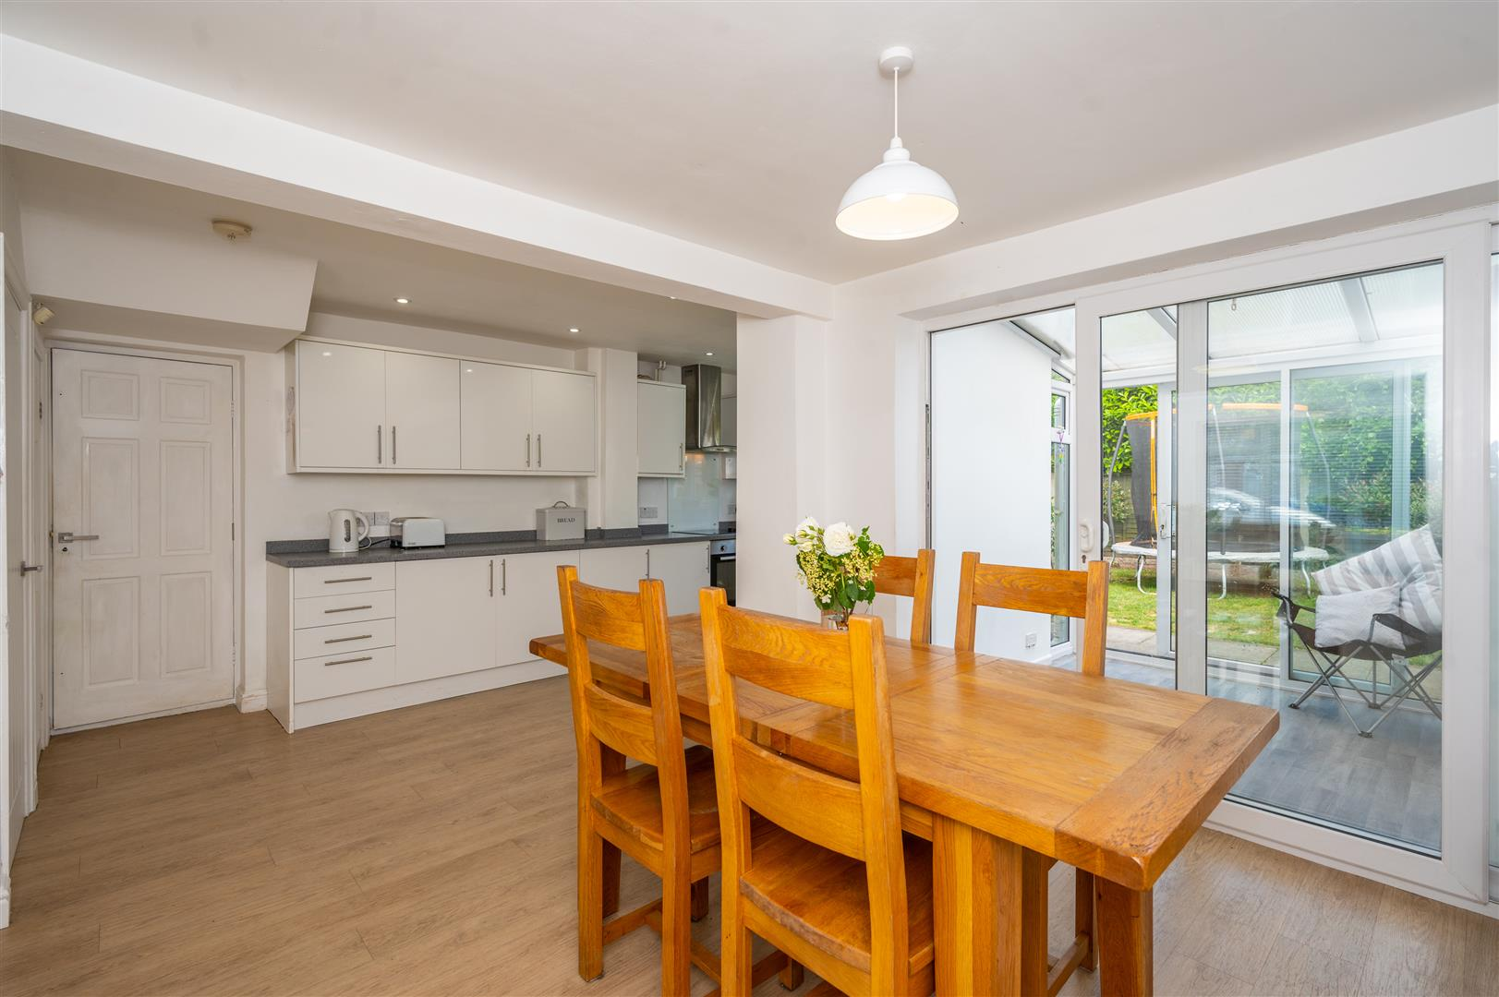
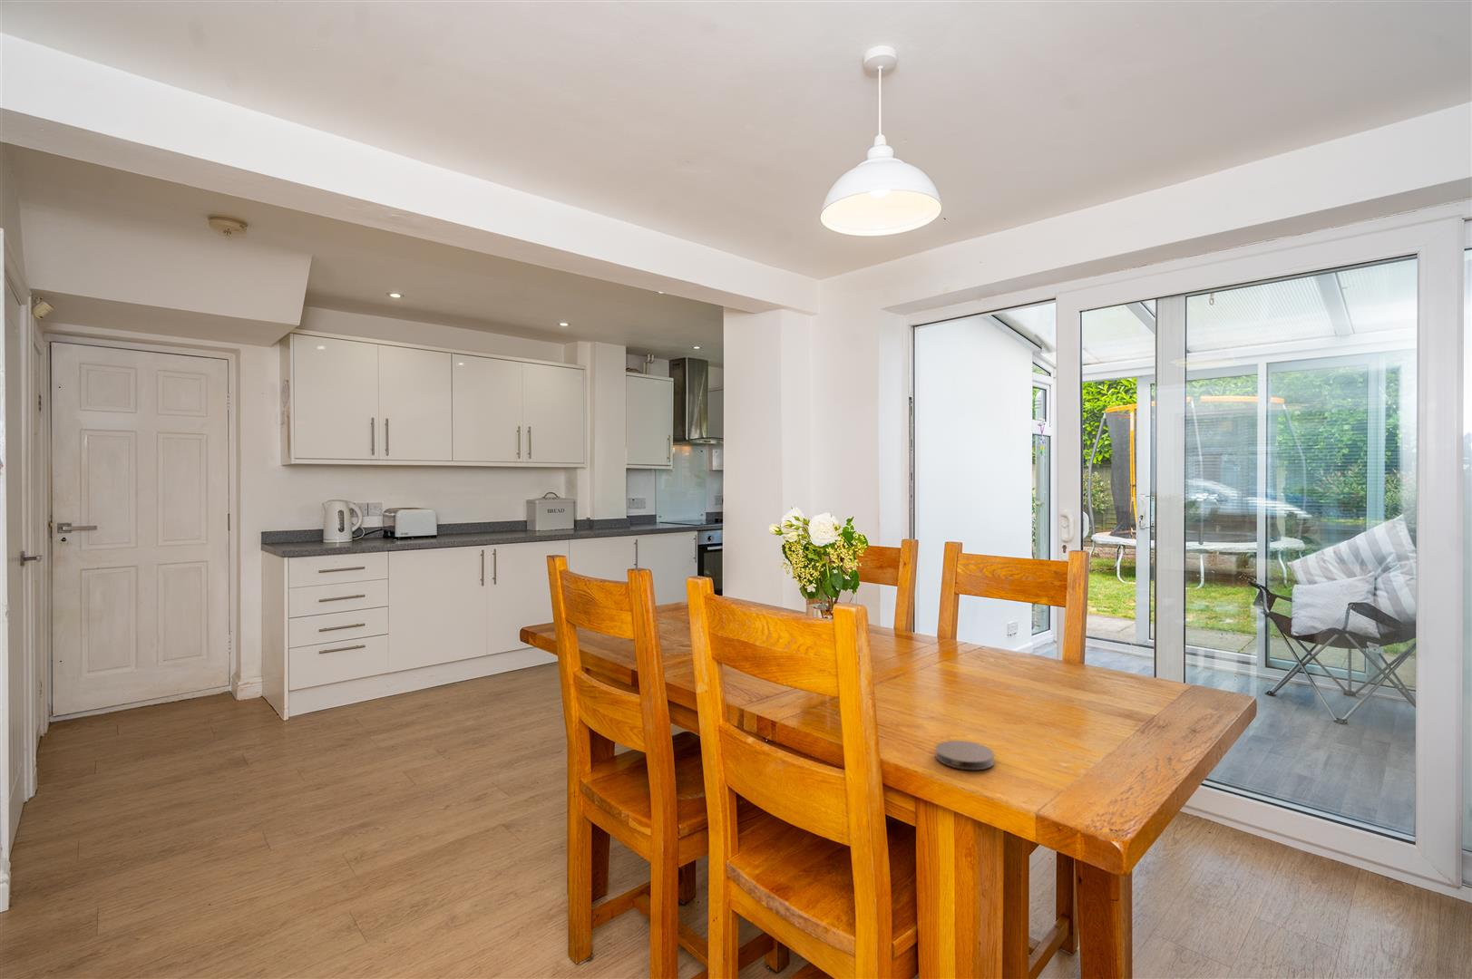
+ coaster (964, 754)
